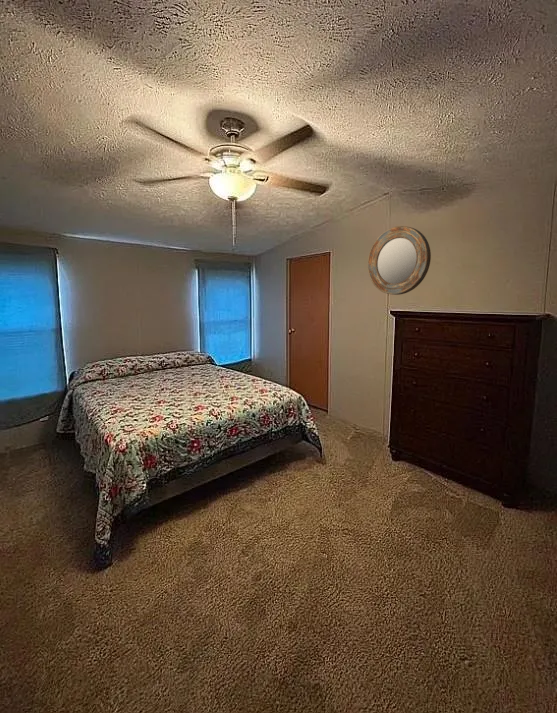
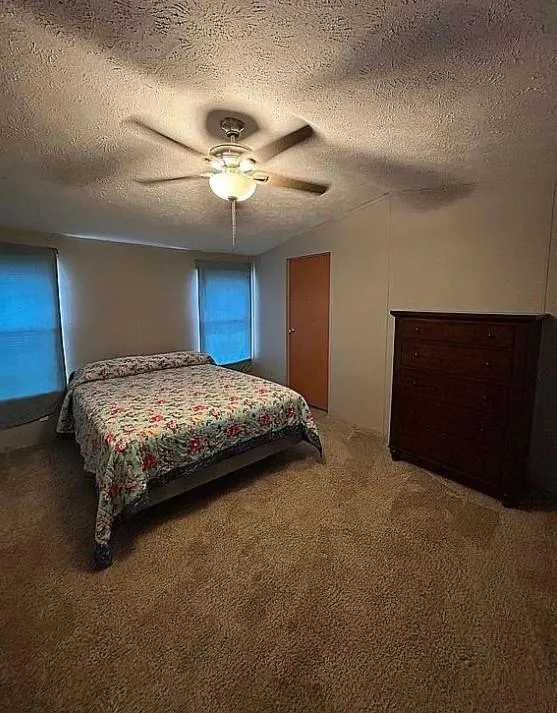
- home mirror (396, 261)
